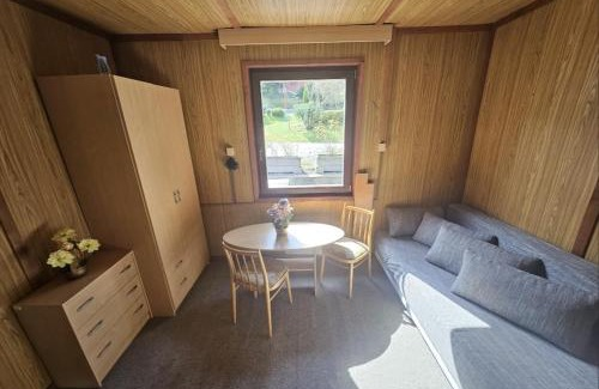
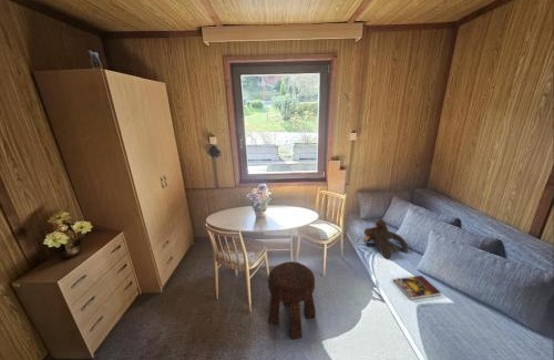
+ stool (291, 295)
+ book (416, 286)
+ teddy bear (386, 235)
